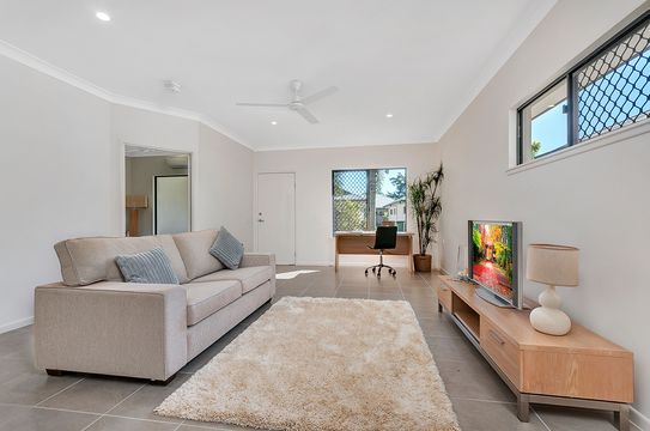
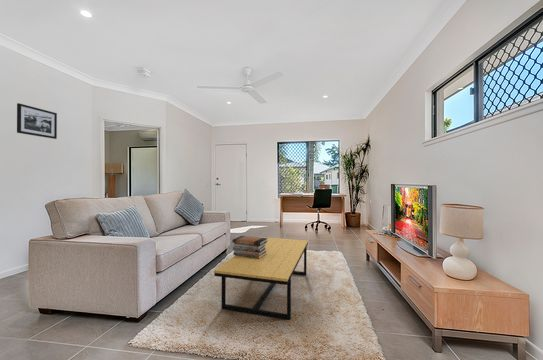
+ picture frame (38, 122)
+ book stack (249, 246)
+ coffee table (270, 270)
